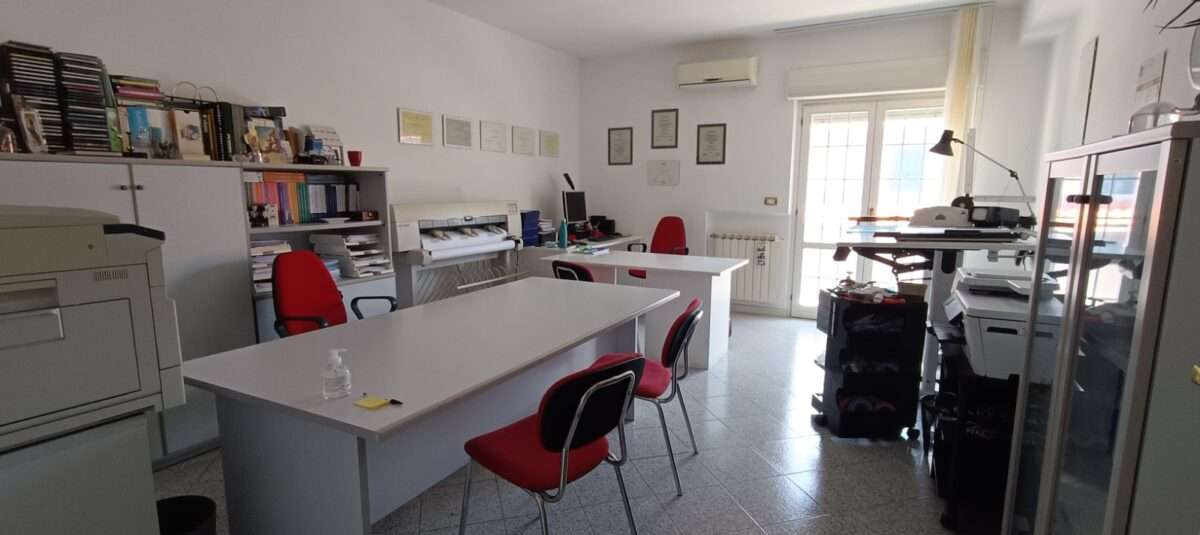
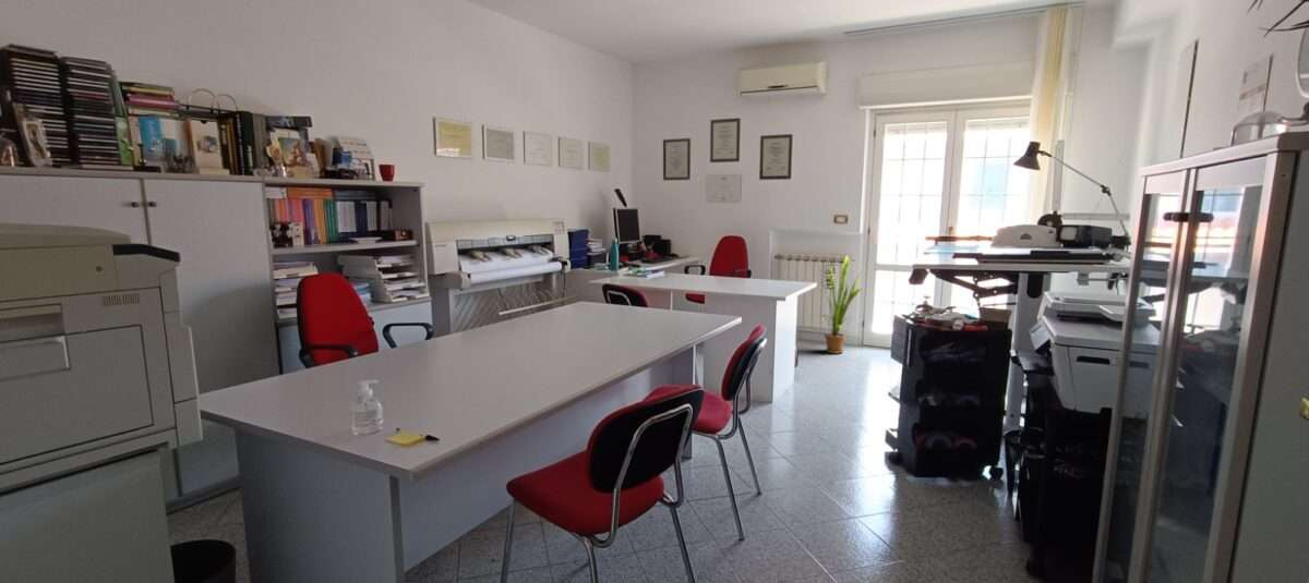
+ house plant (836, 304)
